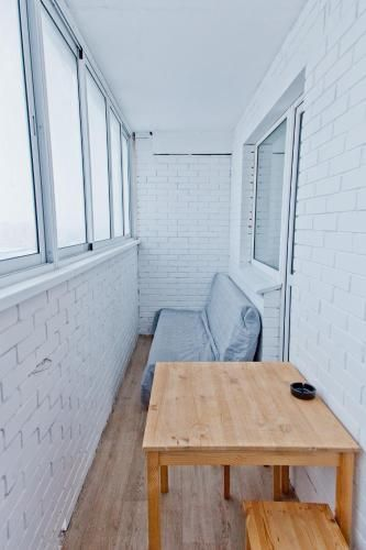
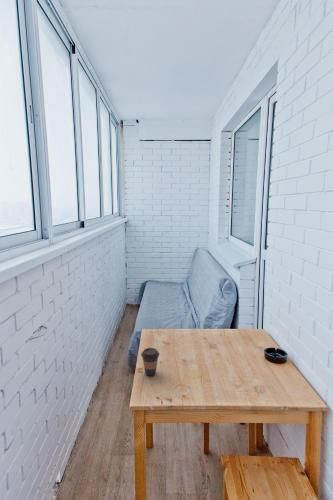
+ coffee cup (150, 362)
